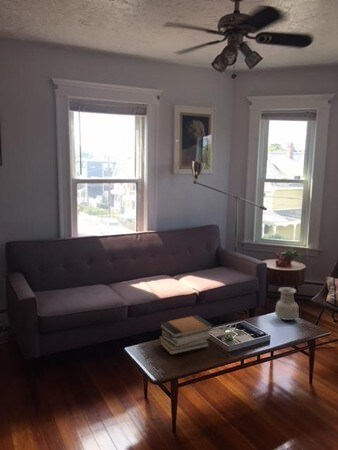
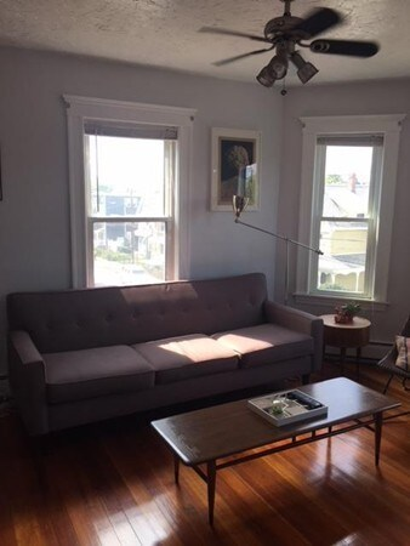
- vase (287, 304)
- book stack (185, 334)
